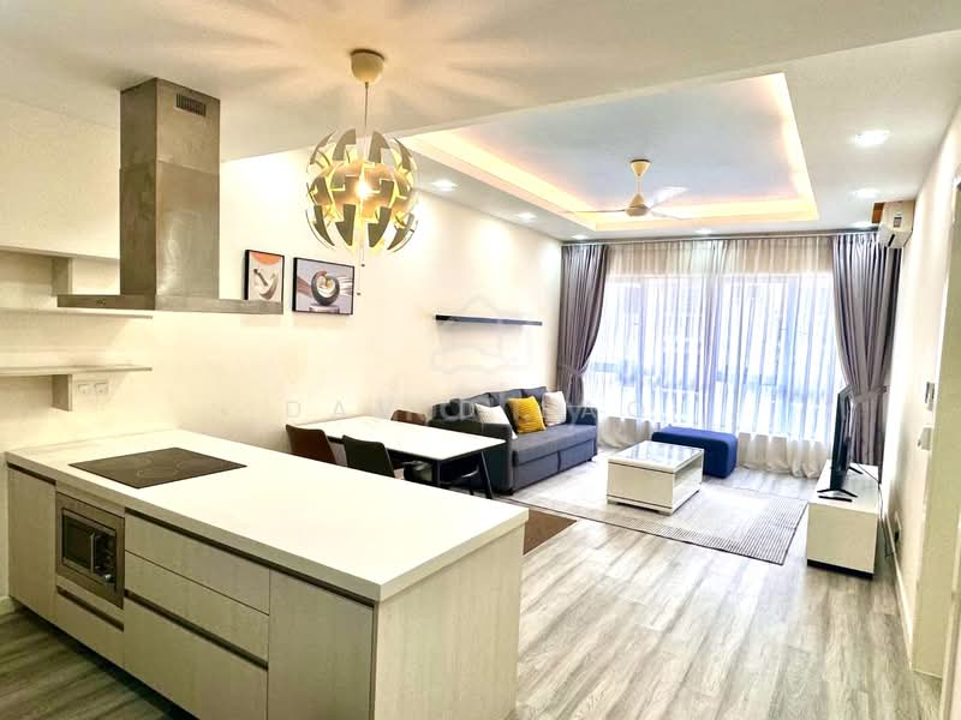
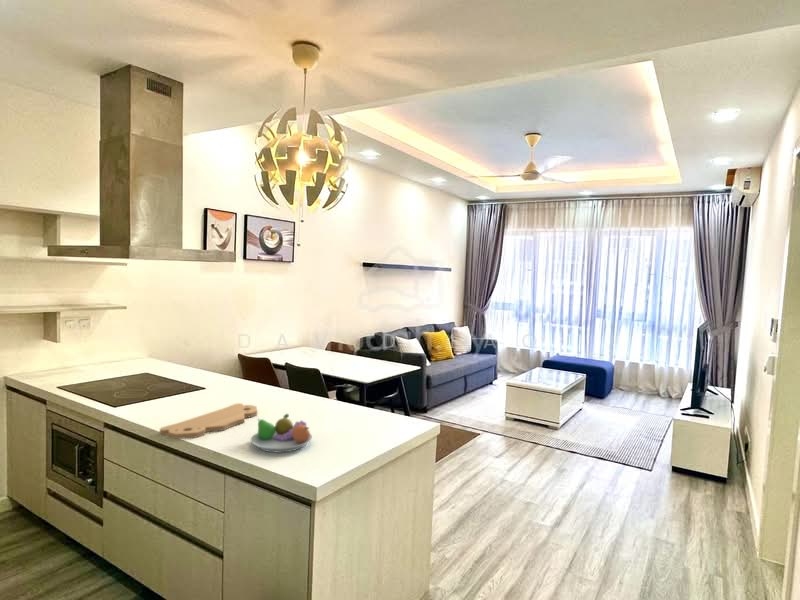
+ cutting board (217, 420)
+ fruit bowl (280, 431)
